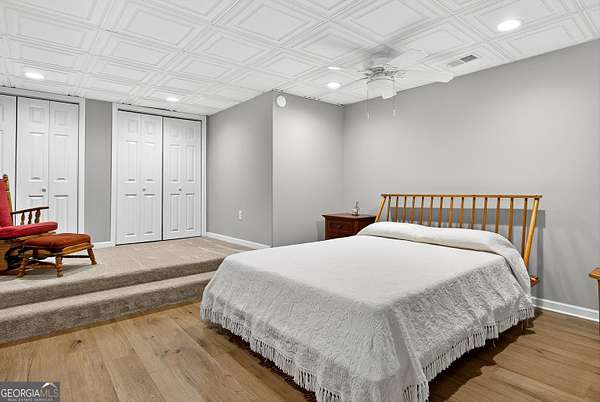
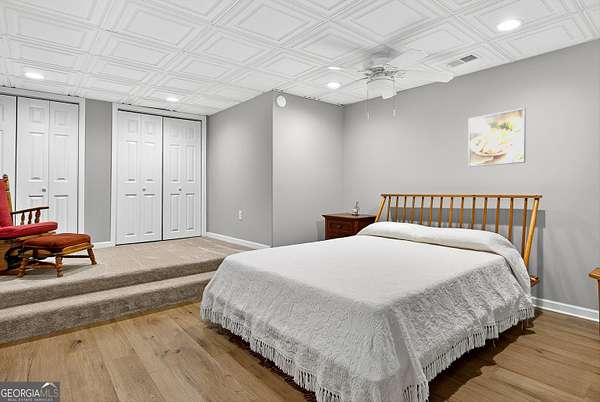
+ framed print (495, 139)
